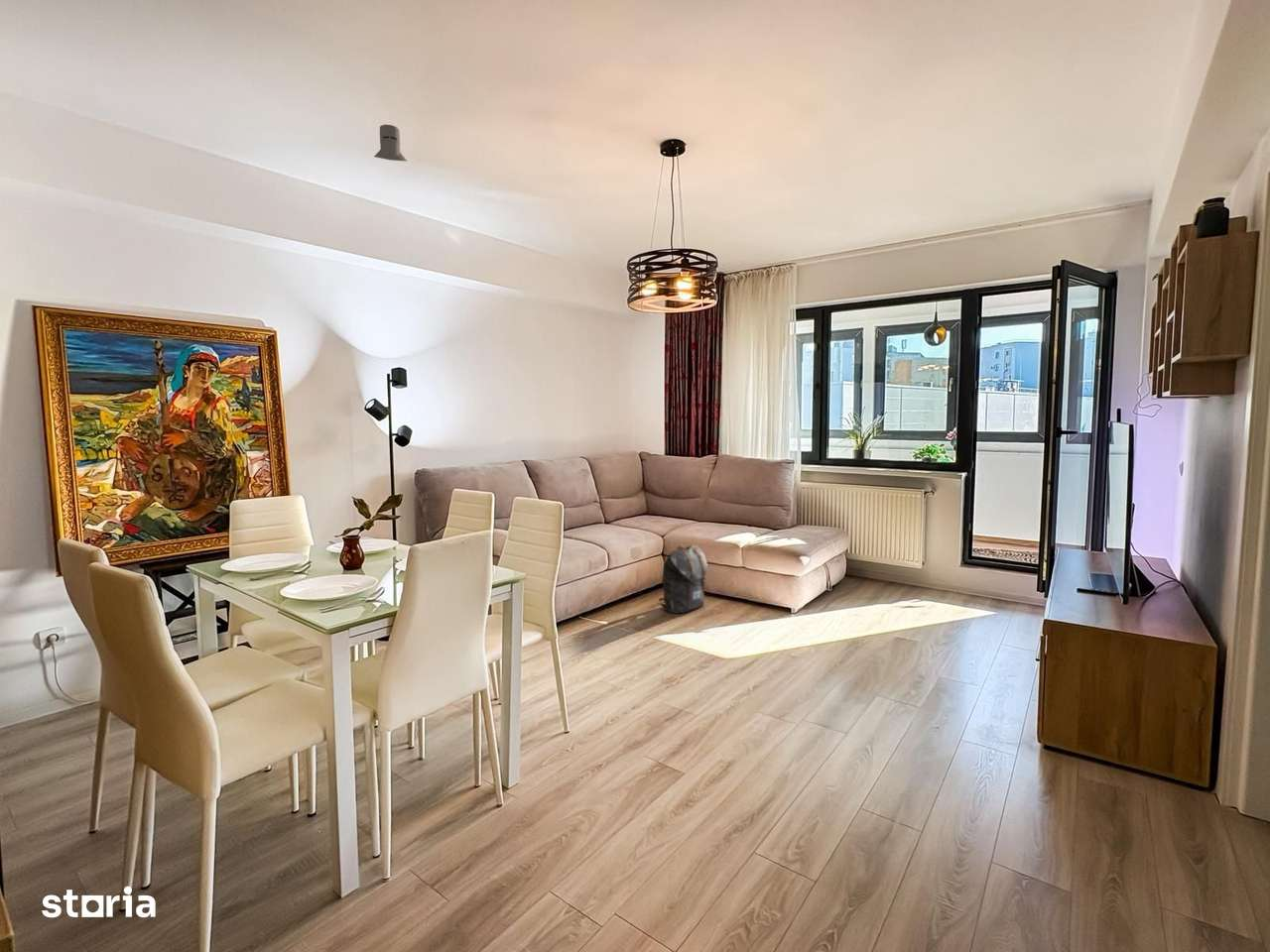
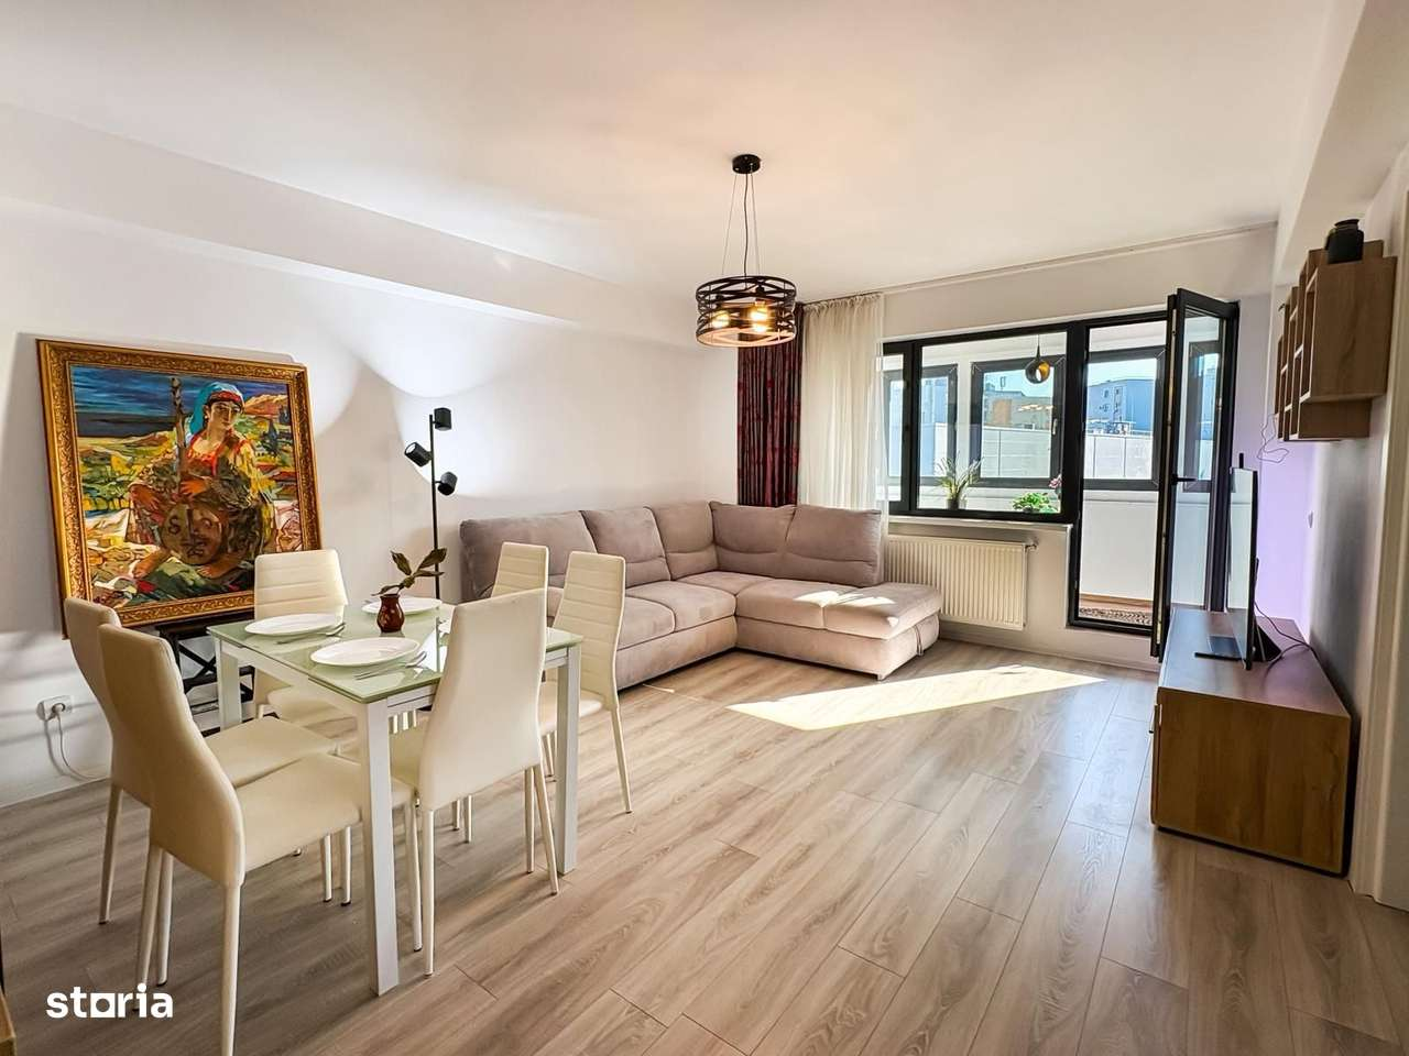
- backpack (683, 576)
- knight helmet (390, 147)
